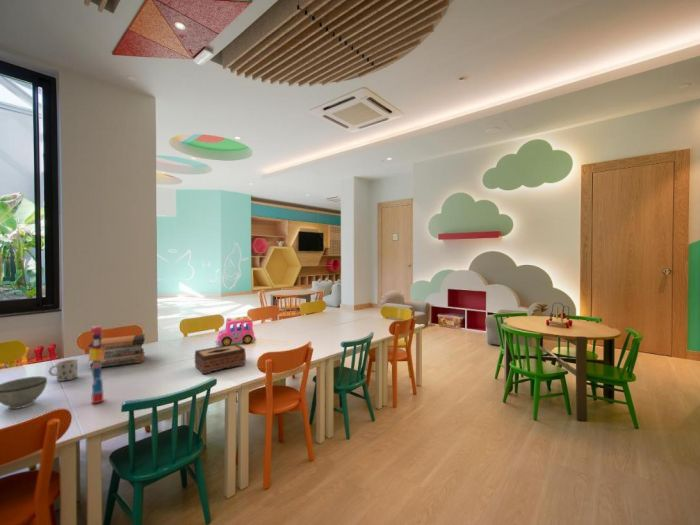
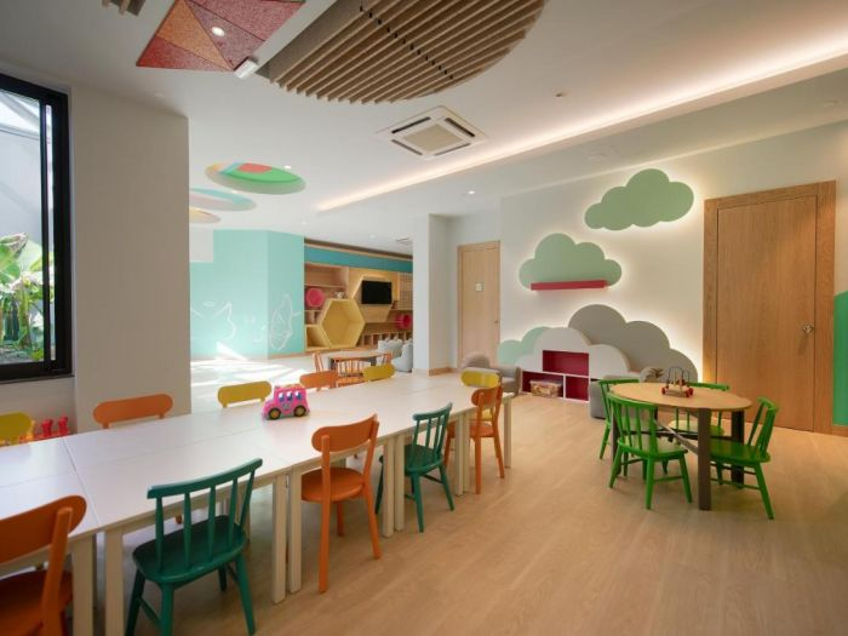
- book stack (118, 350)
- tissue box (220, 357)
- mug (63, 370)
- bowl (21, 394)
- toy blocks (98, 360)
